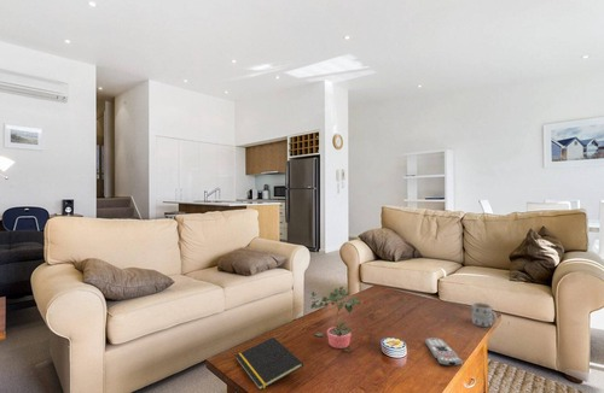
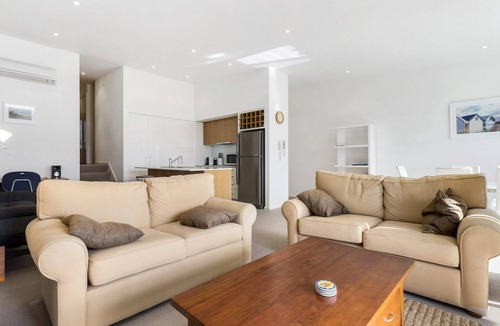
- notepad (267, 360)
- remote control (441, 351)
- mug (484, 315)
- potted plant (337, 312)
